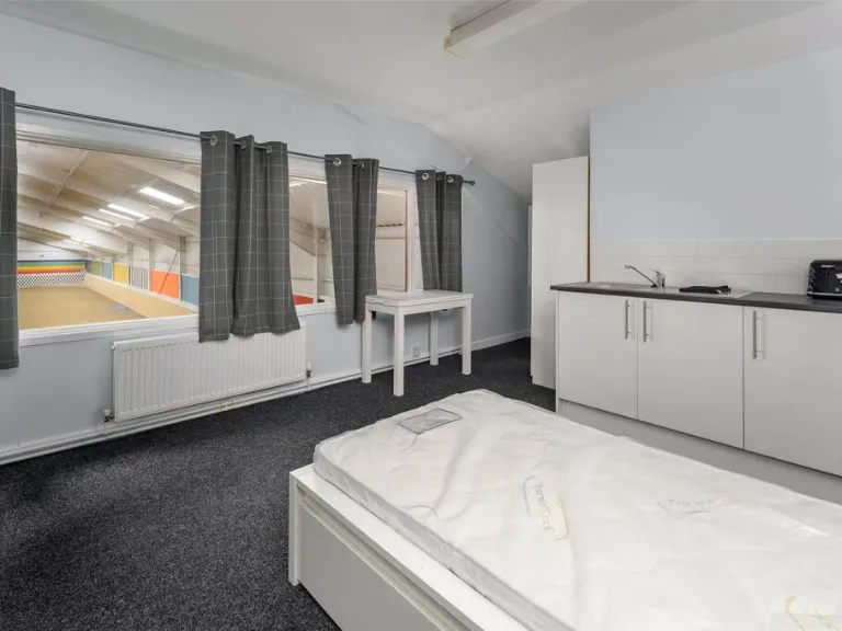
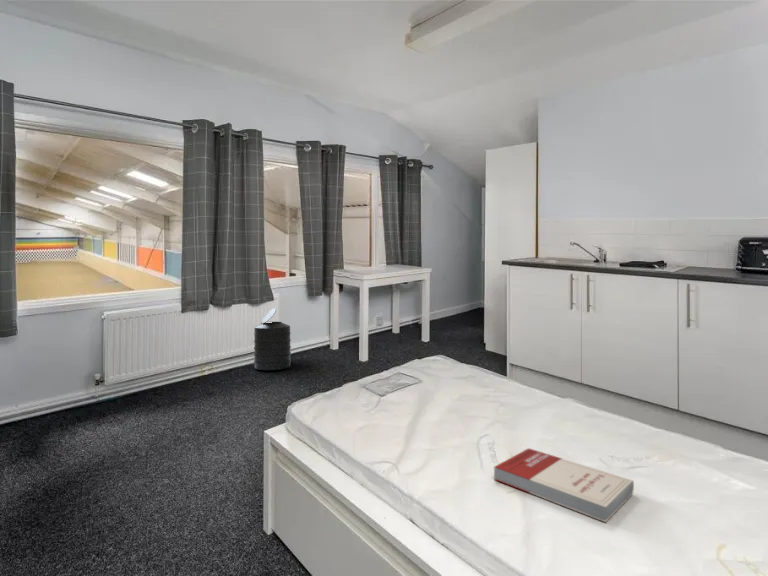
+ trash can (272, 337)
+ book (561, 479)
